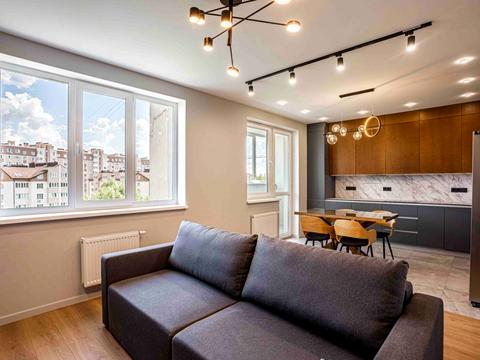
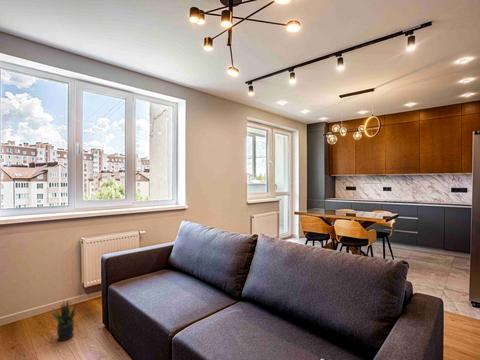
+ potted plant (63, 319)
